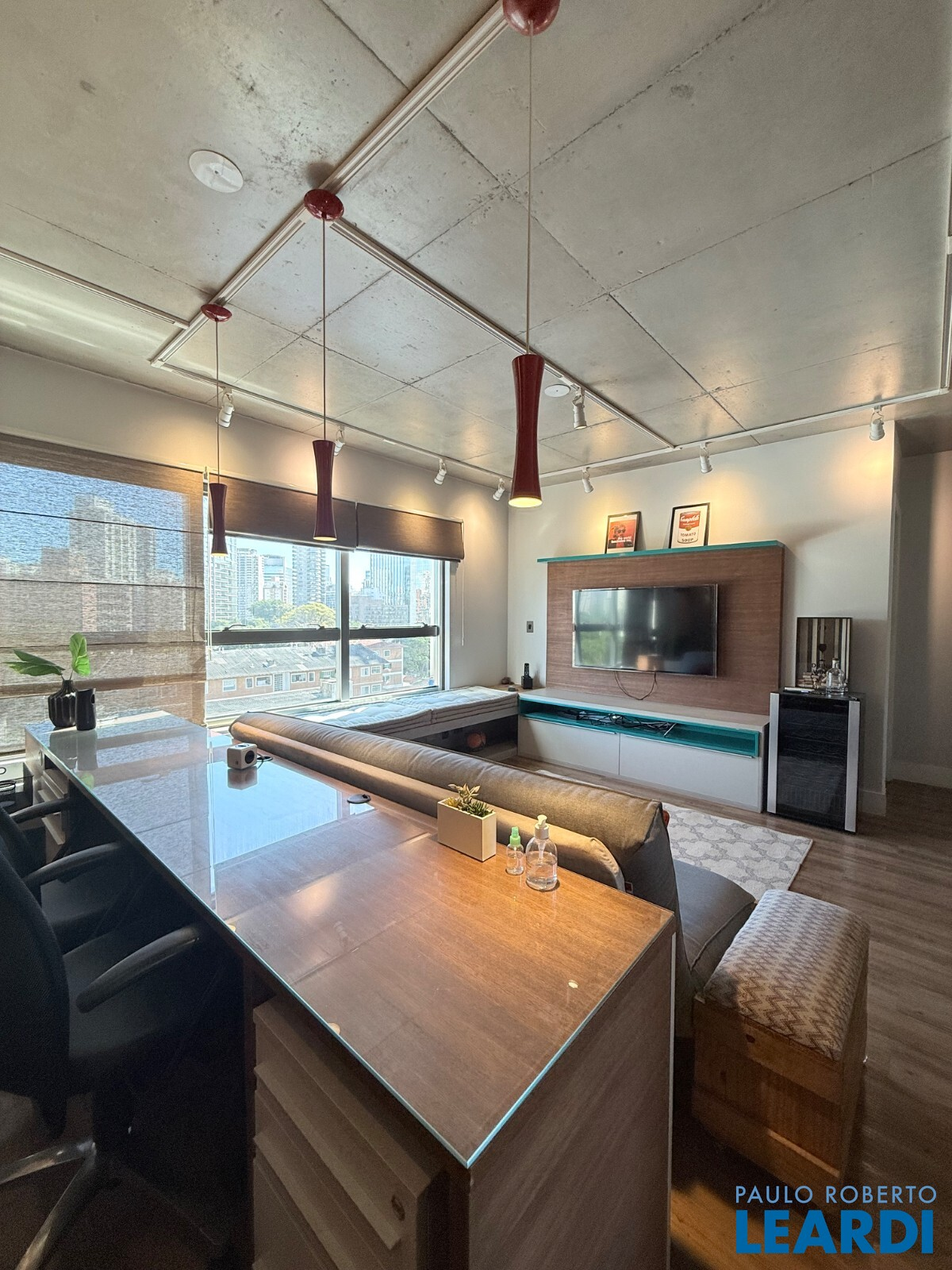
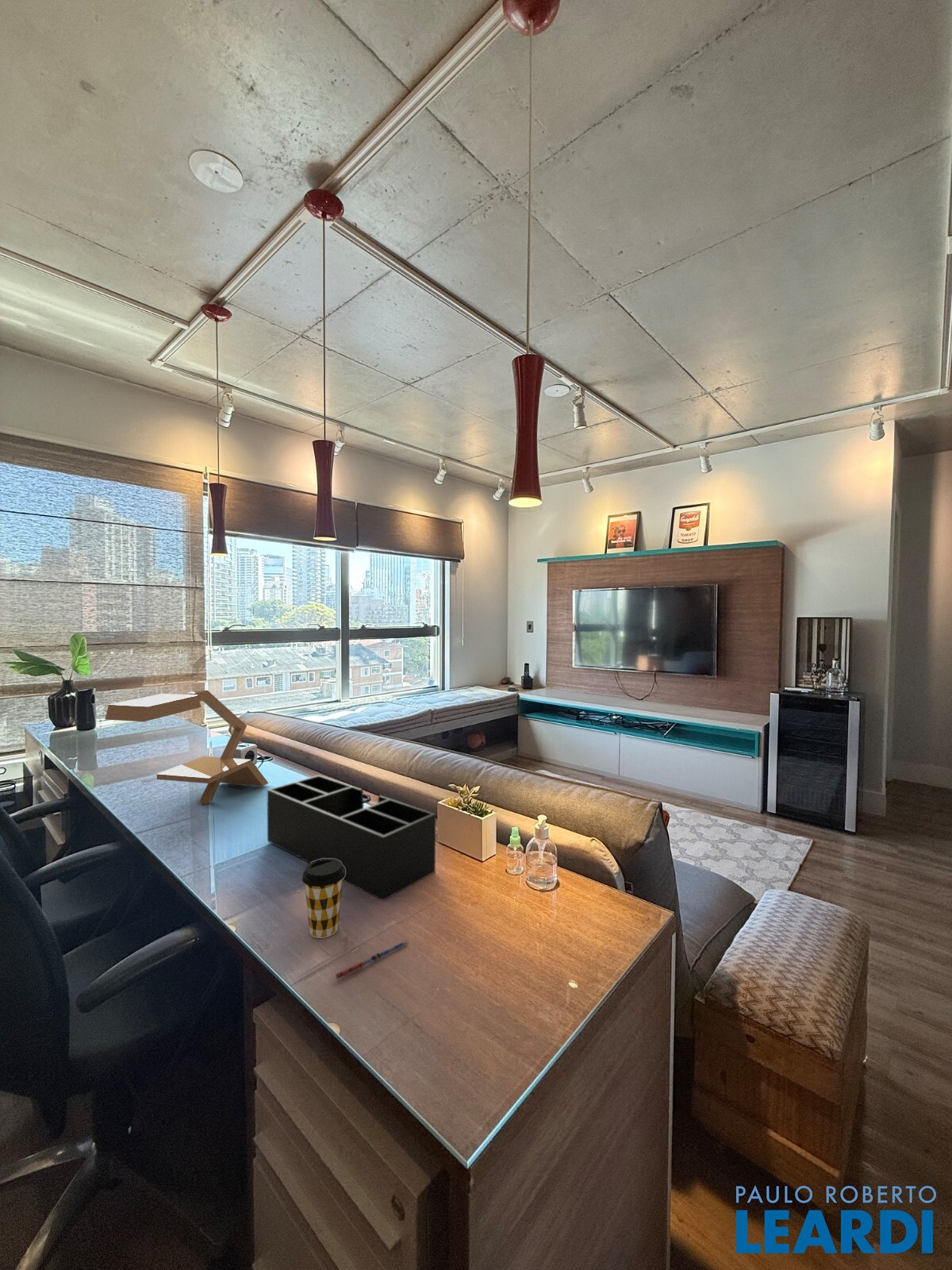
+ desk lamp (198, 758)
+ pen (374, 957)
+ coffee cup (324, 898)
+ desk organizer (346, 828)
